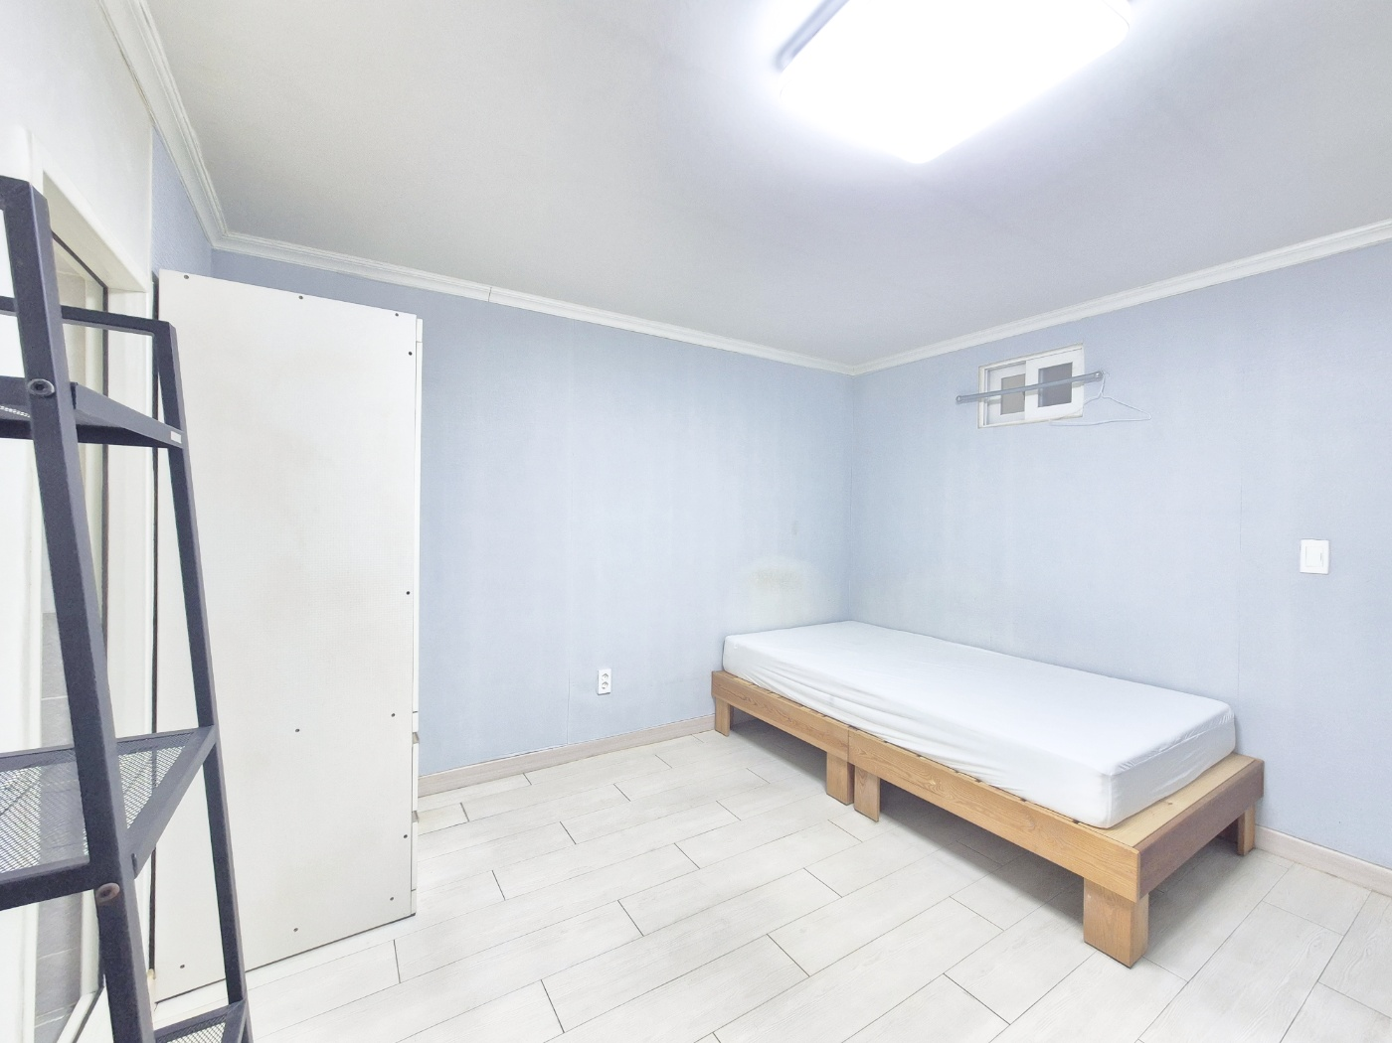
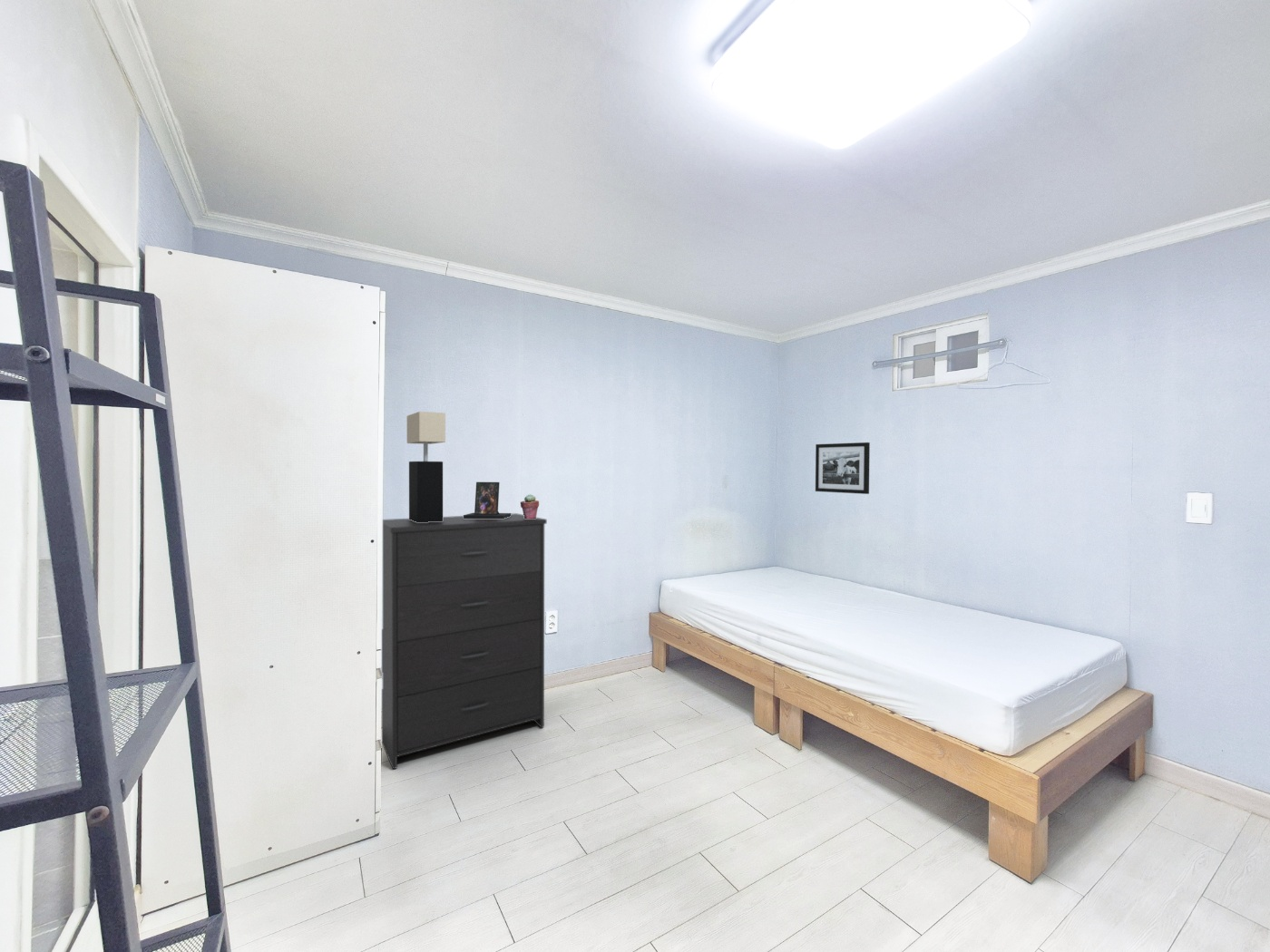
+ photo frame (487, 499)
+ potted succulent (530, 506)
+ dresser (463, 626)
+ picture frame (841, 468)
+ table lamp (425, 466)
